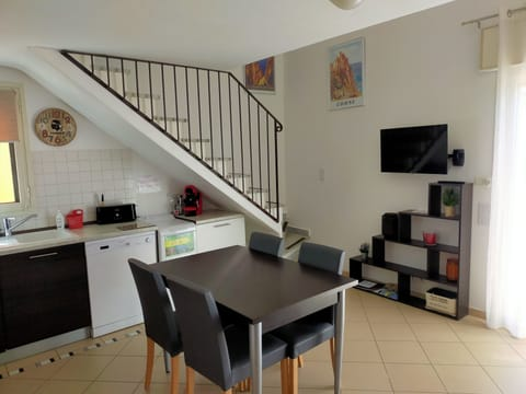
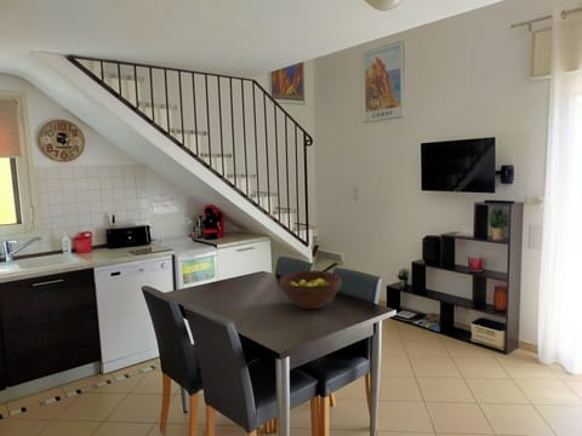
+ fruit bowl (310, 291)
